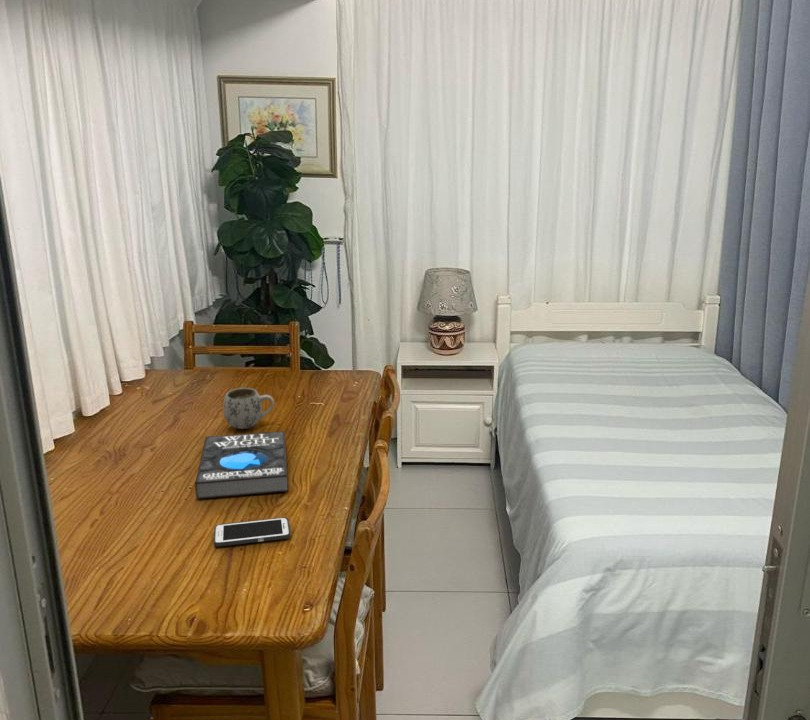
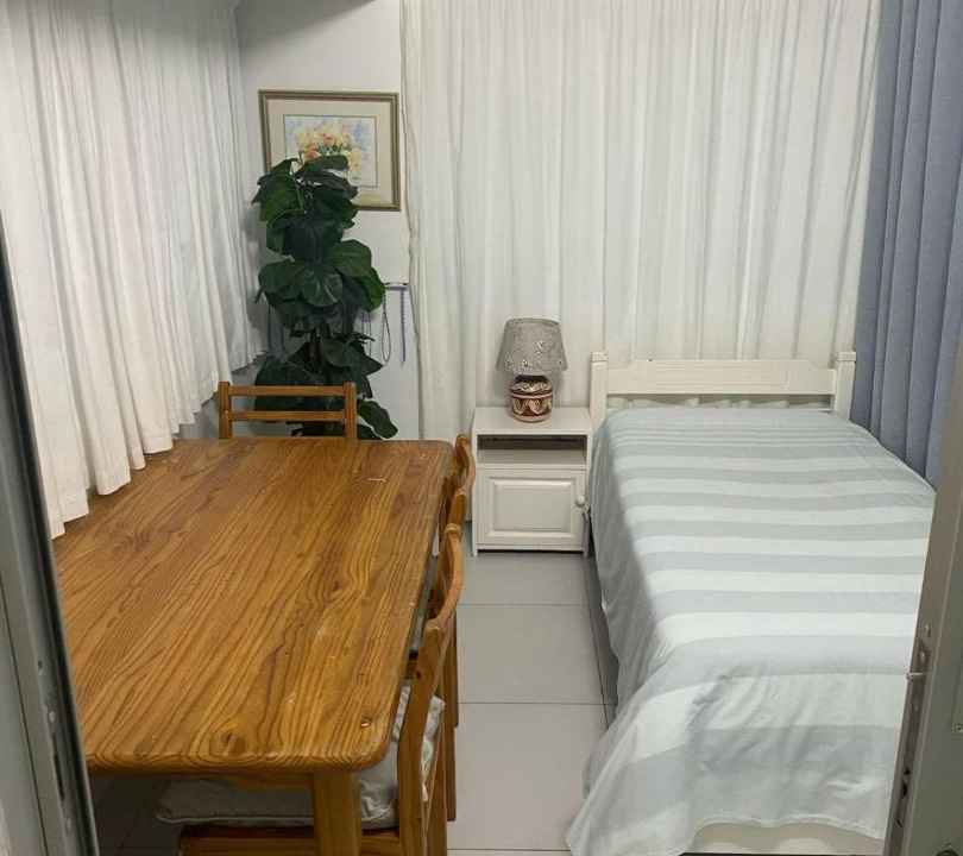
- mug (249, 408)
- book (243, 461)
- cell phone (252, 531)
